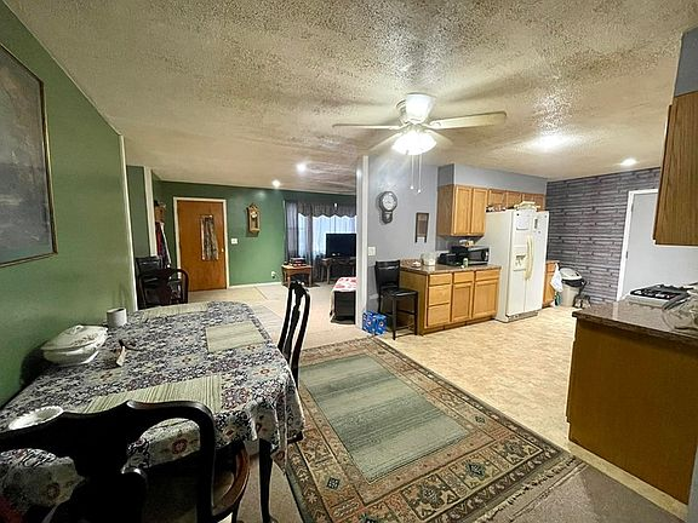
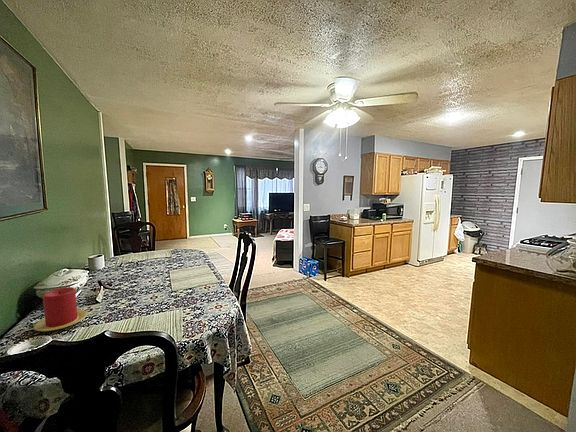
+ candle (60, 307)
